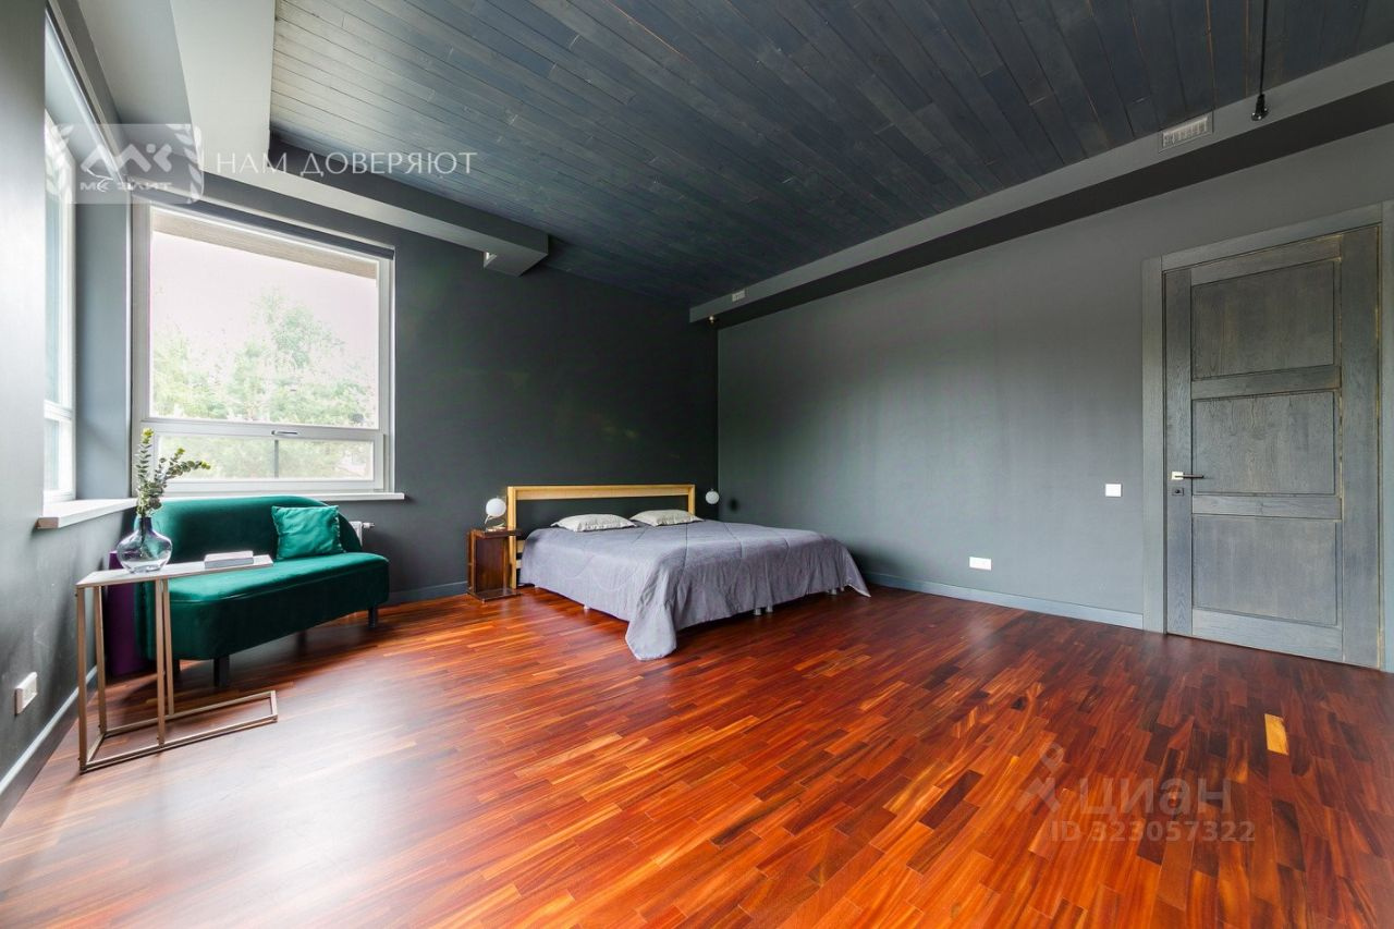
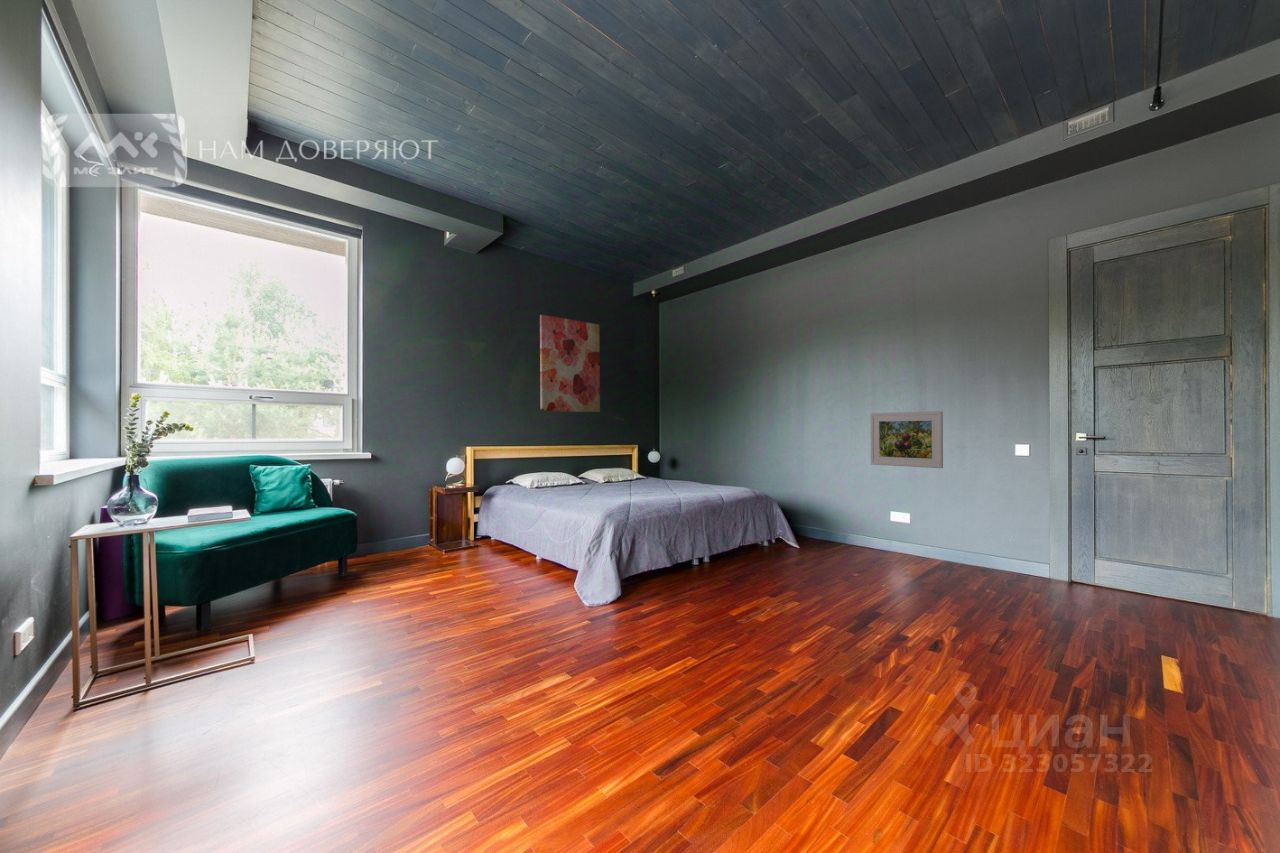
+ wall art (571, 365)
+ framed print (904, 439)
